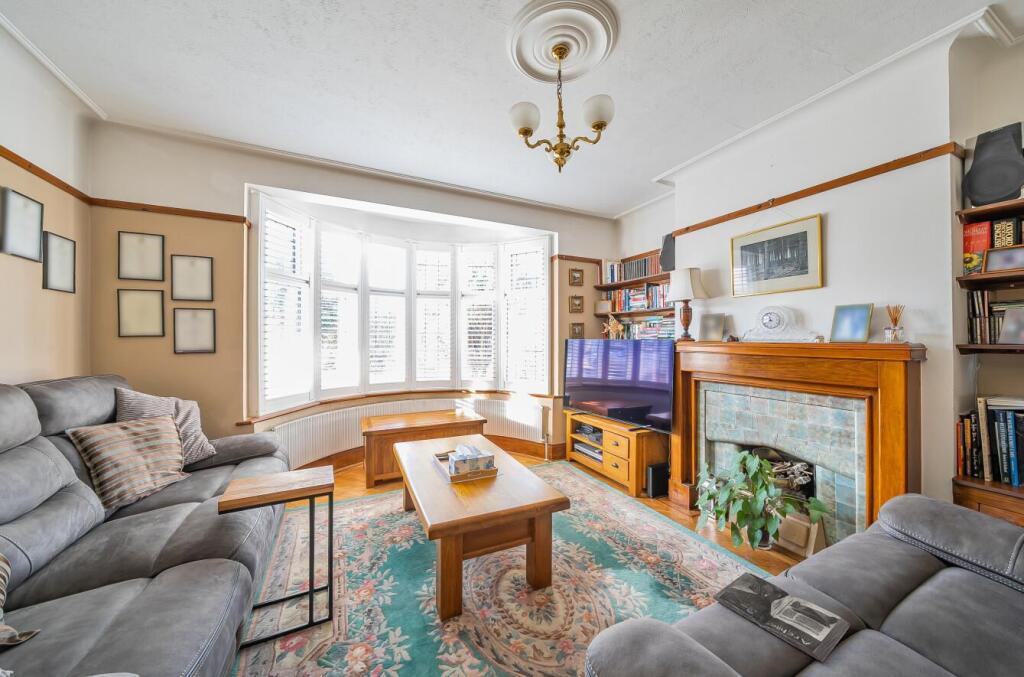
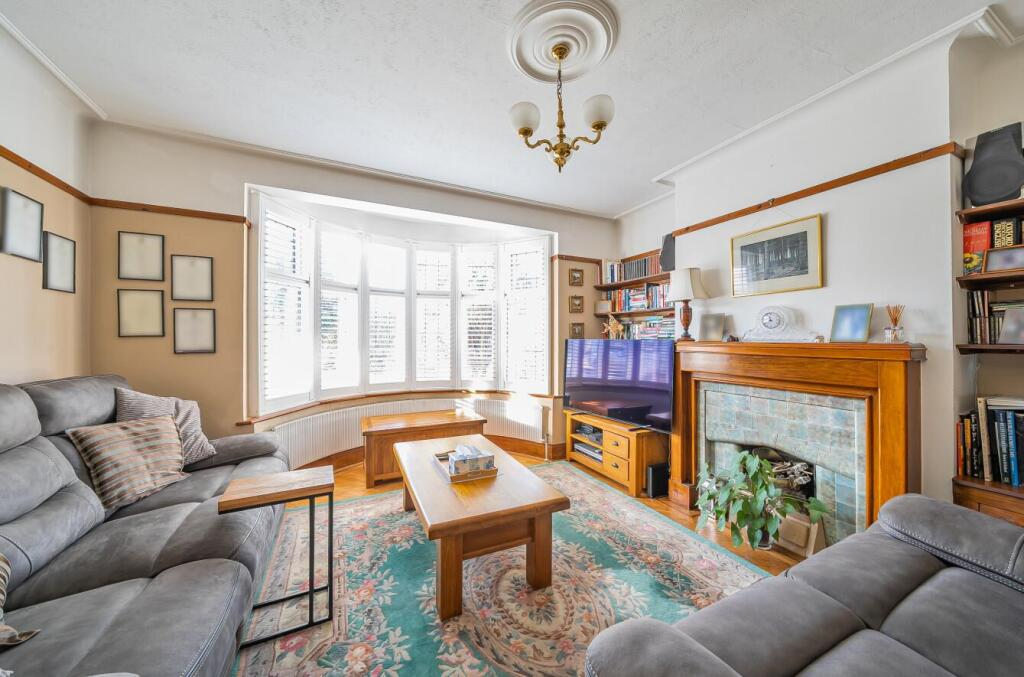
- magazine (777, 609)
